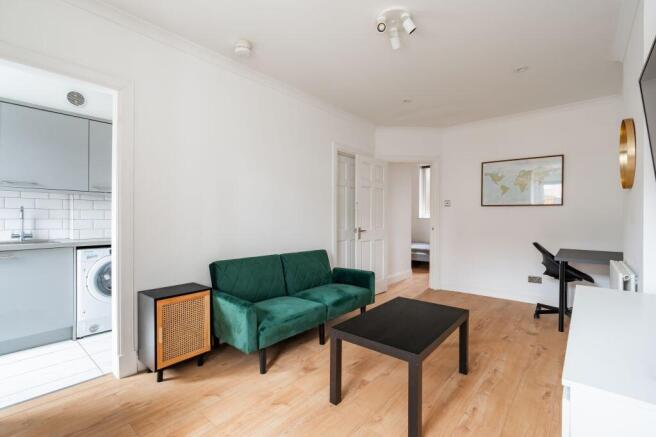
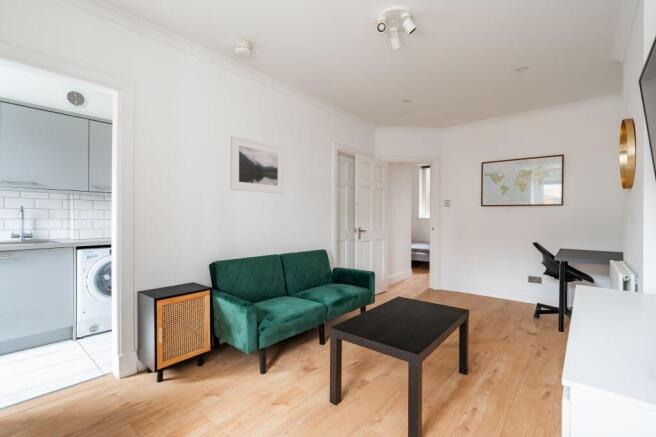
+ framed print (259, 166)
